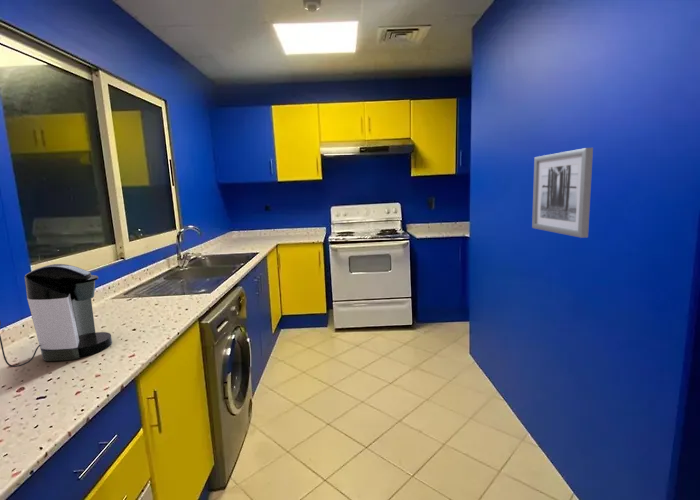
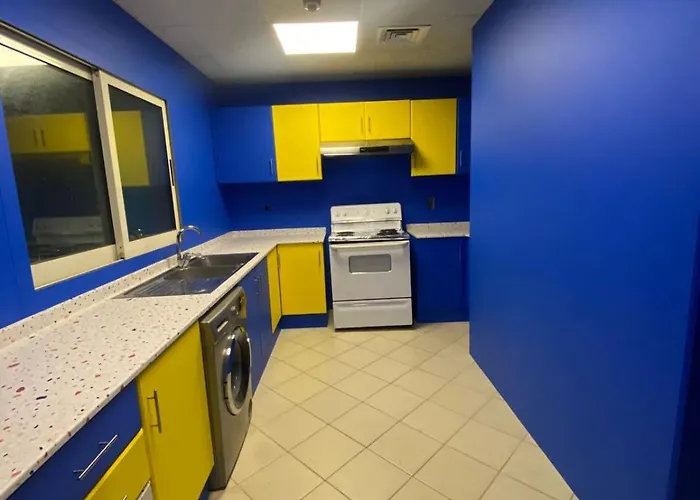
- coffee maker (58, 313)
- wall art (558, 193)
